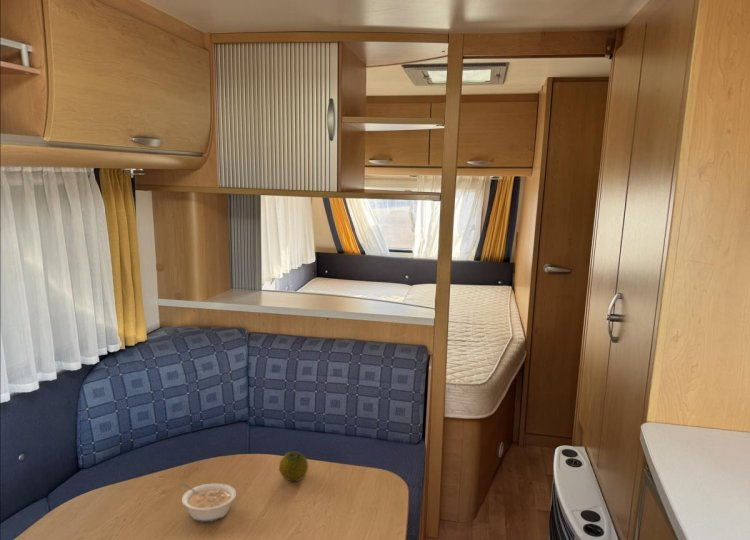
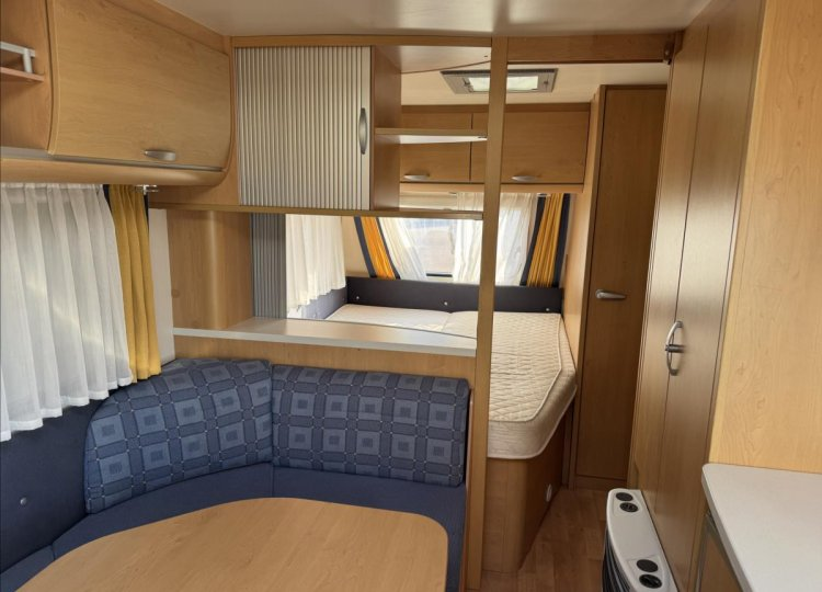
- fruit (293, 466)
- legume (207, 502)
